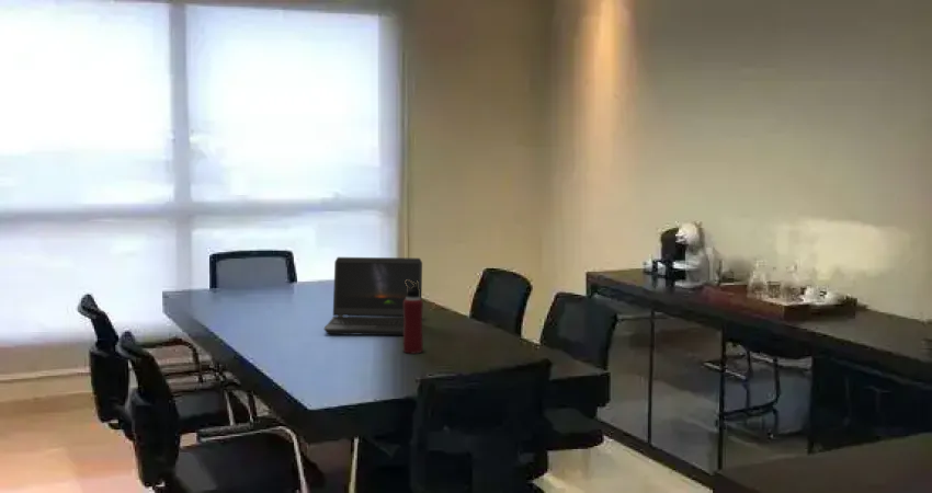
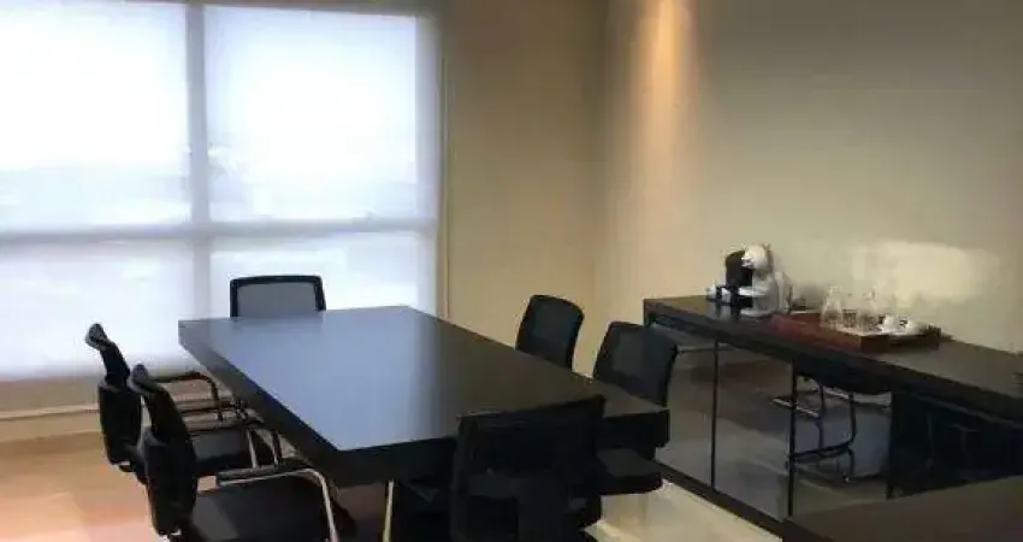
- water bottle (412, 316)
- laptop computer (374, 295)
